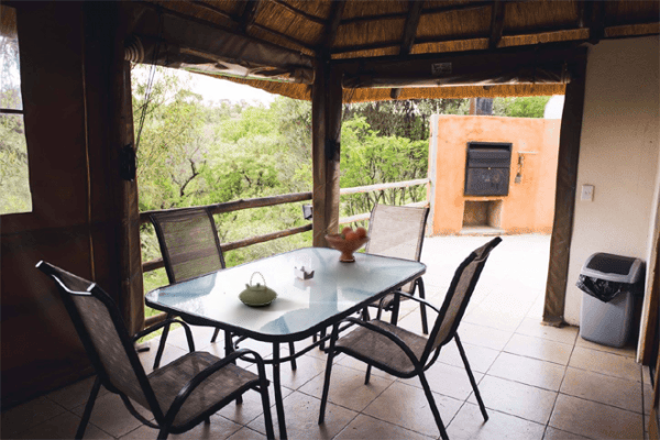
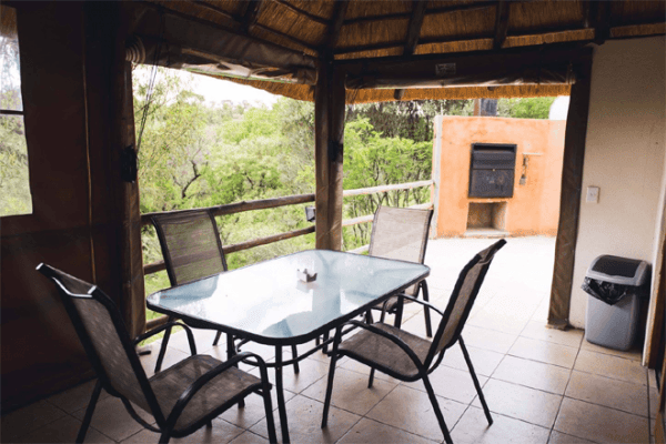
- teapot (256, 286)
- fruit bowl (346, 243)
